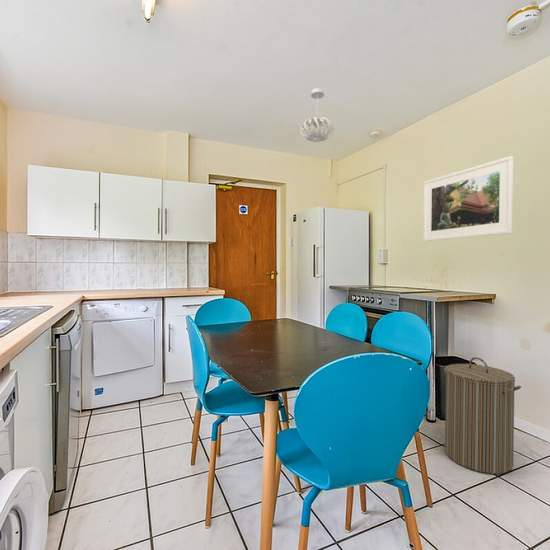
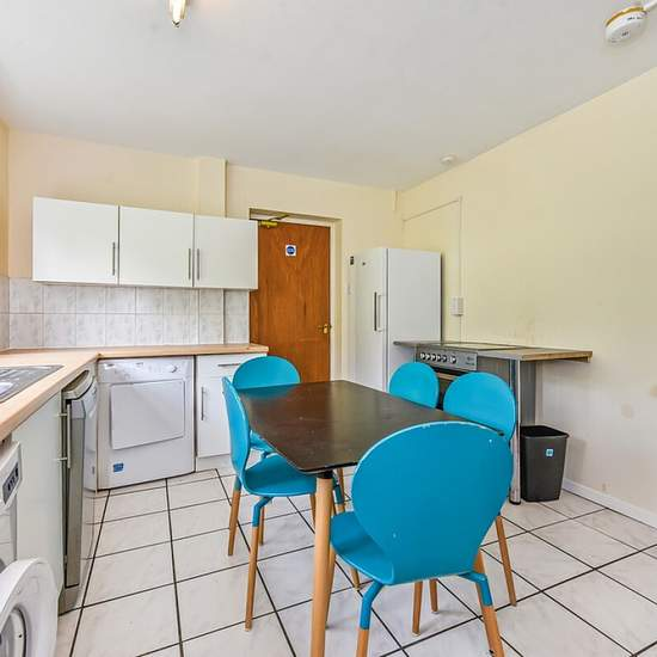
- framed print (462, 204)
- laundry hamper (478, 407)
- pendant light (317, 116)
